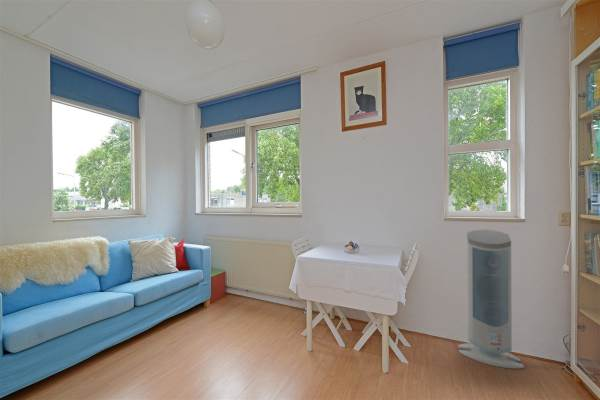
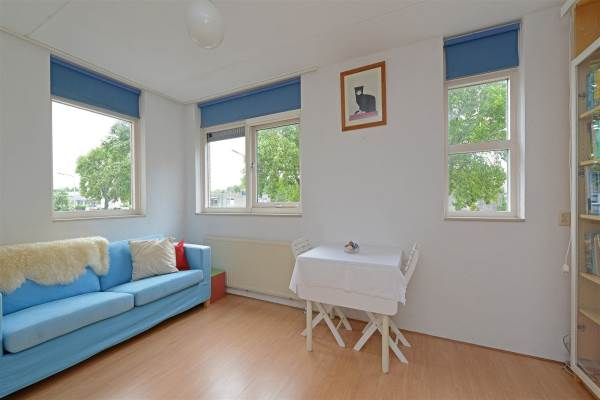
- air purifier (488, 293)
